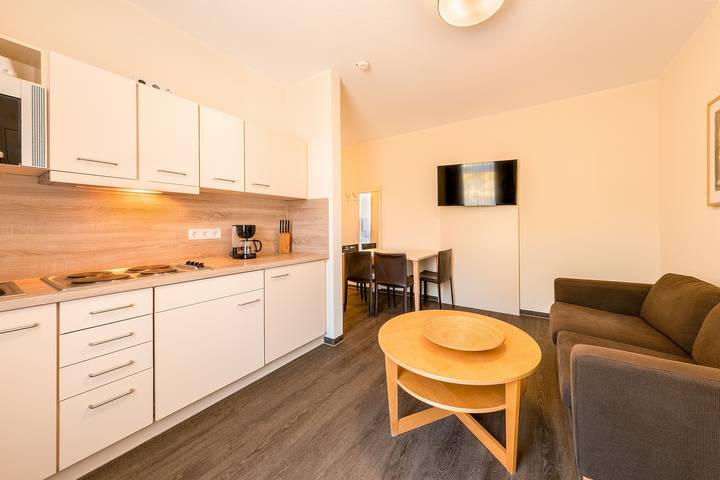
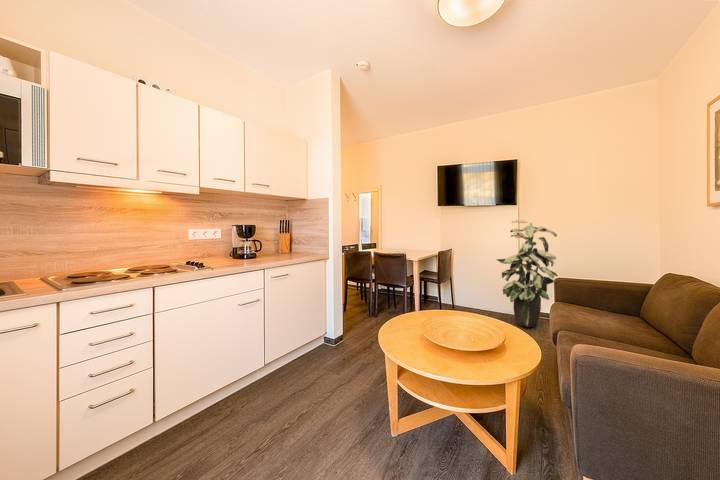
+ indoor plant (524, 272)
